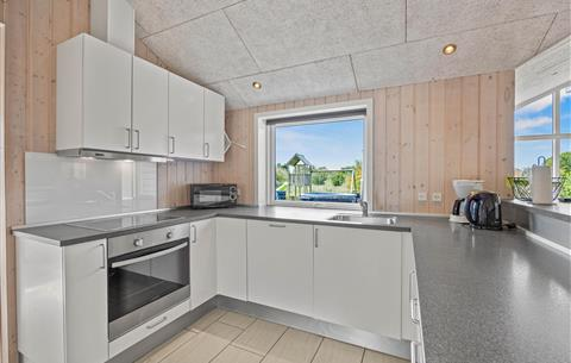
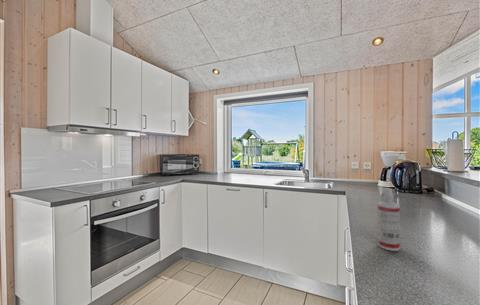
+ spray bottle (388, 217)
